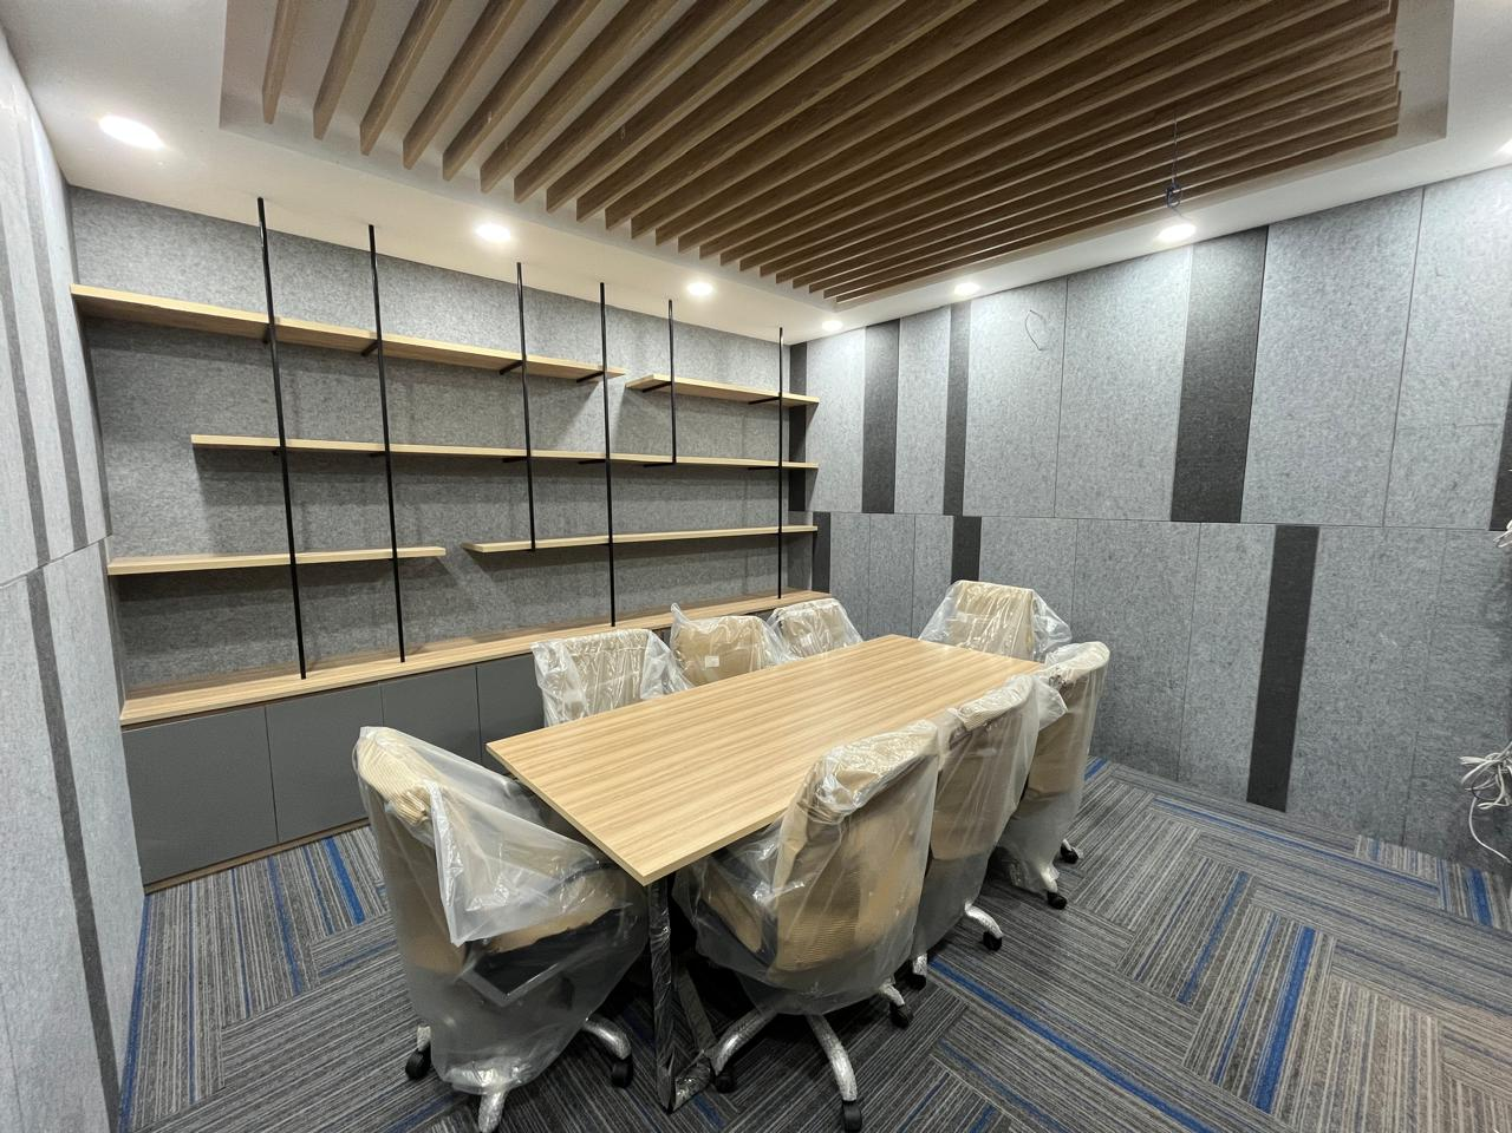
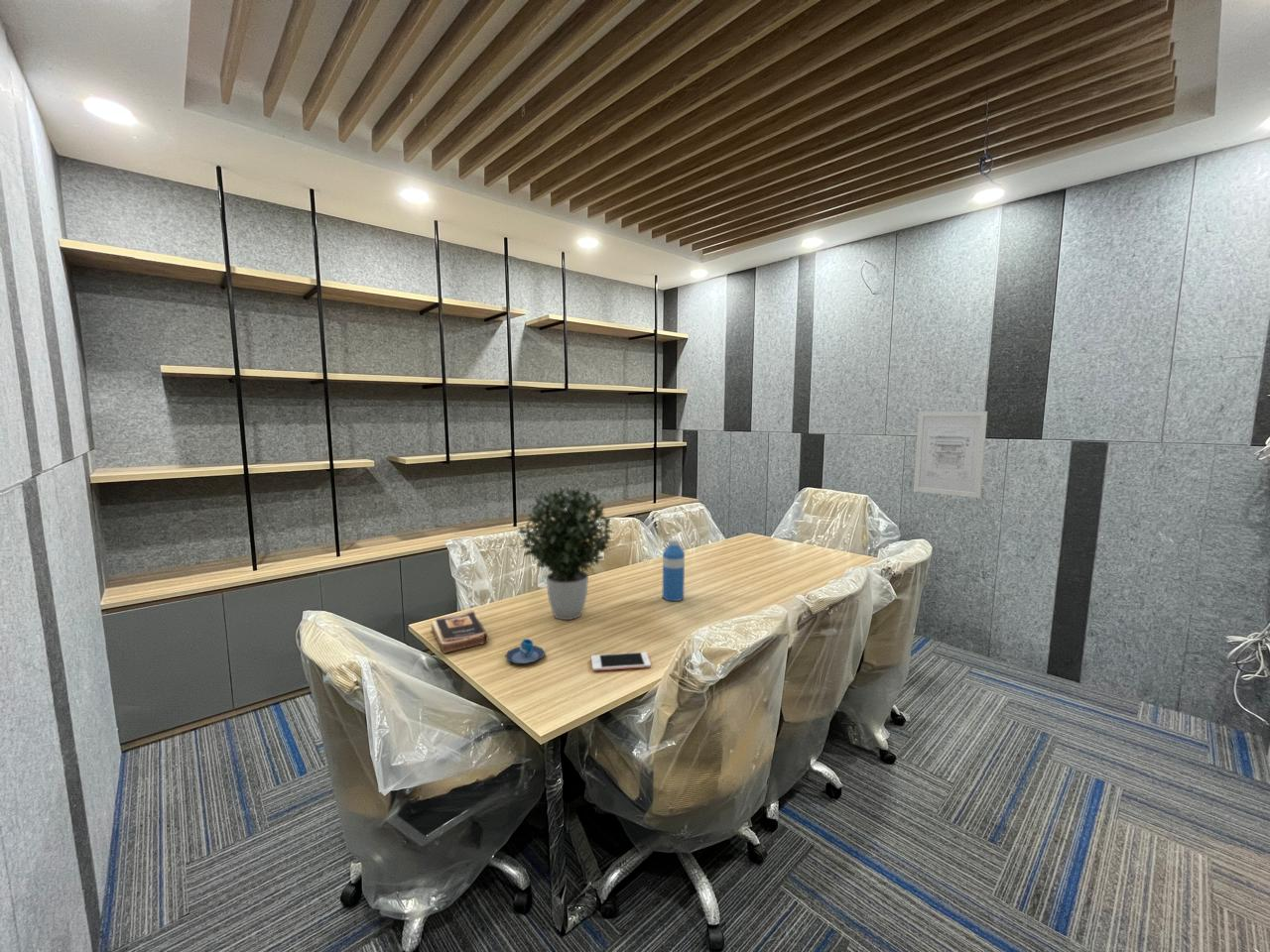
+ wall art (949, 453)
+ potted plant (568, 551)
+ book (458, 630)
+ cell phone (620, 660)
+ mug (525, 649)
+ water bottle (673, 568)
